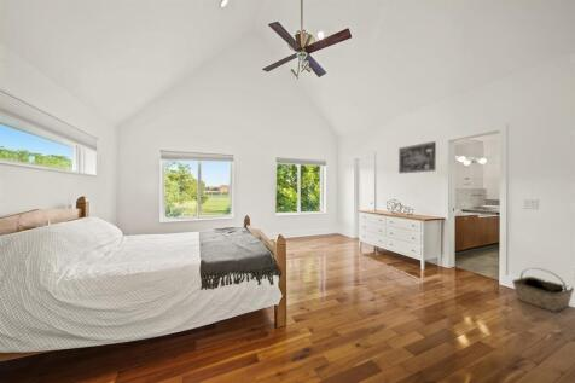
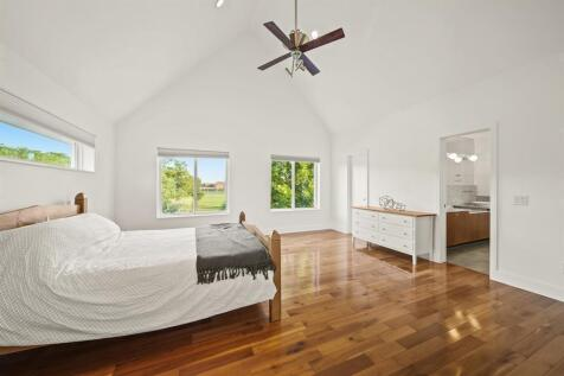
- basket (541, 285)
- wall art (416, 158)
